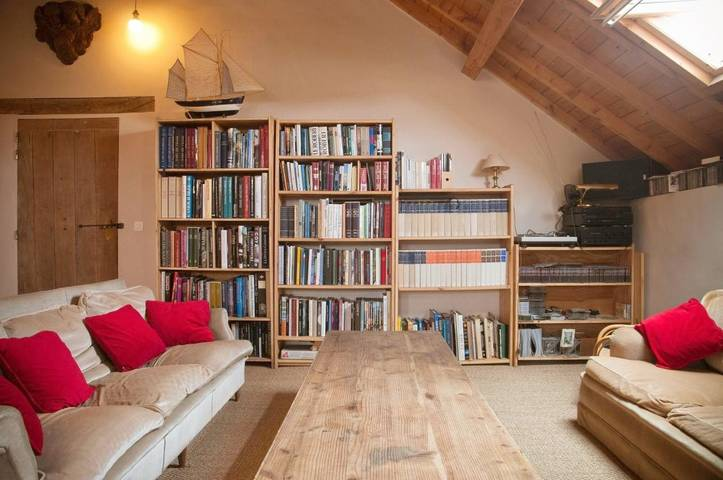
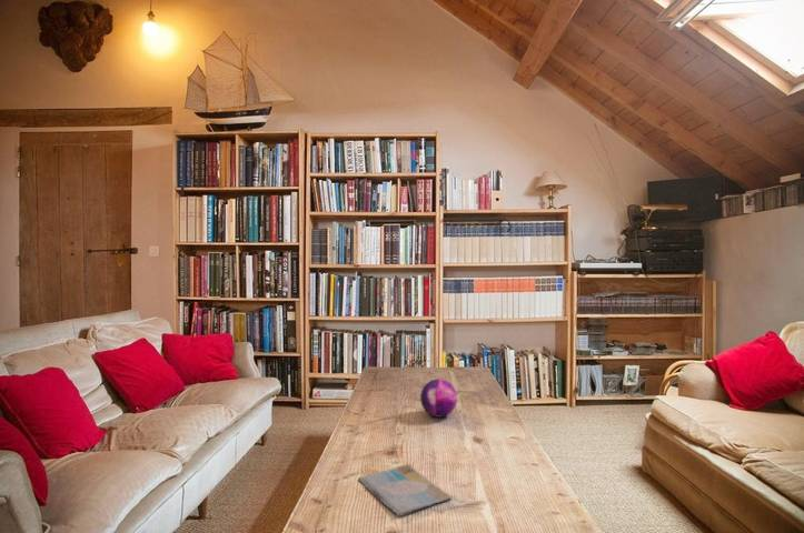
+ book (403, 486)
+ decorative orb (438, 398)
